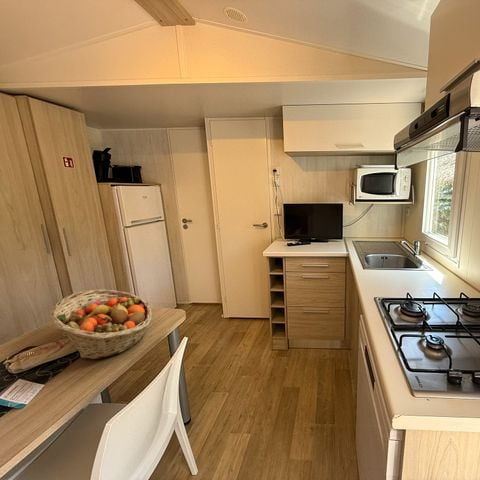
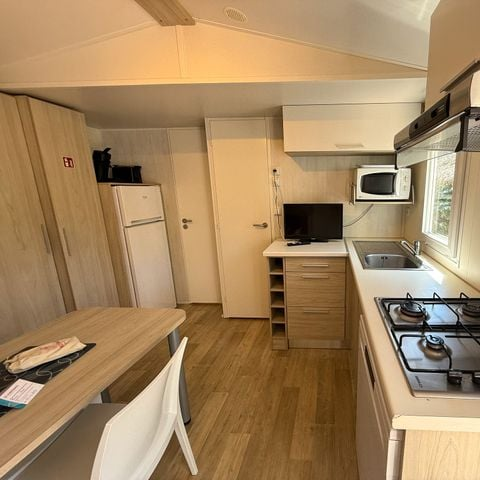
- fruit basket (107, 317)
